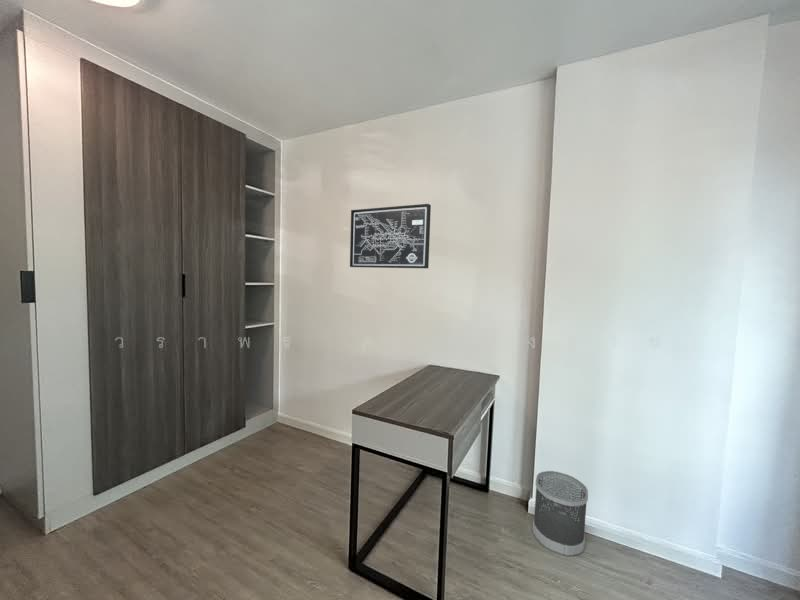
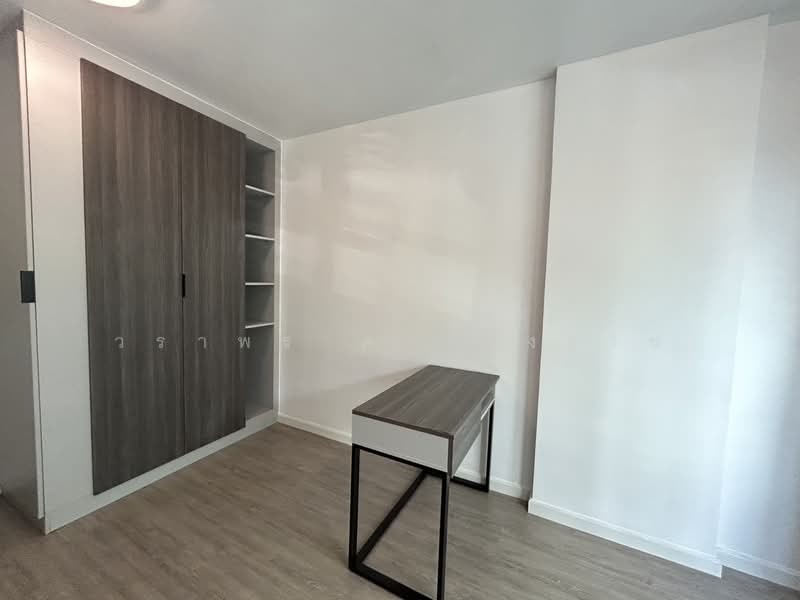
- wastebasket (559, 511)
- wall art (387, 237)
